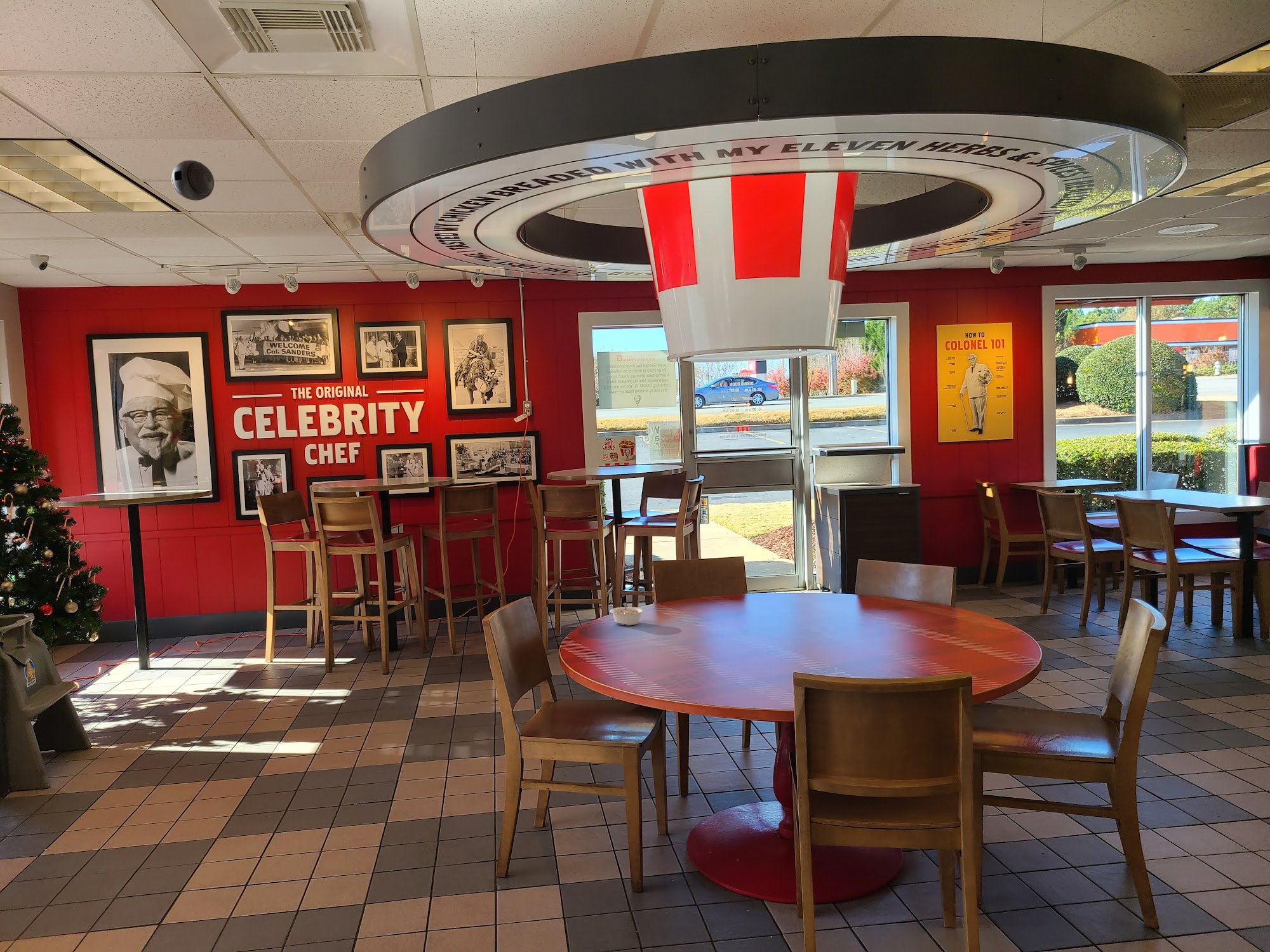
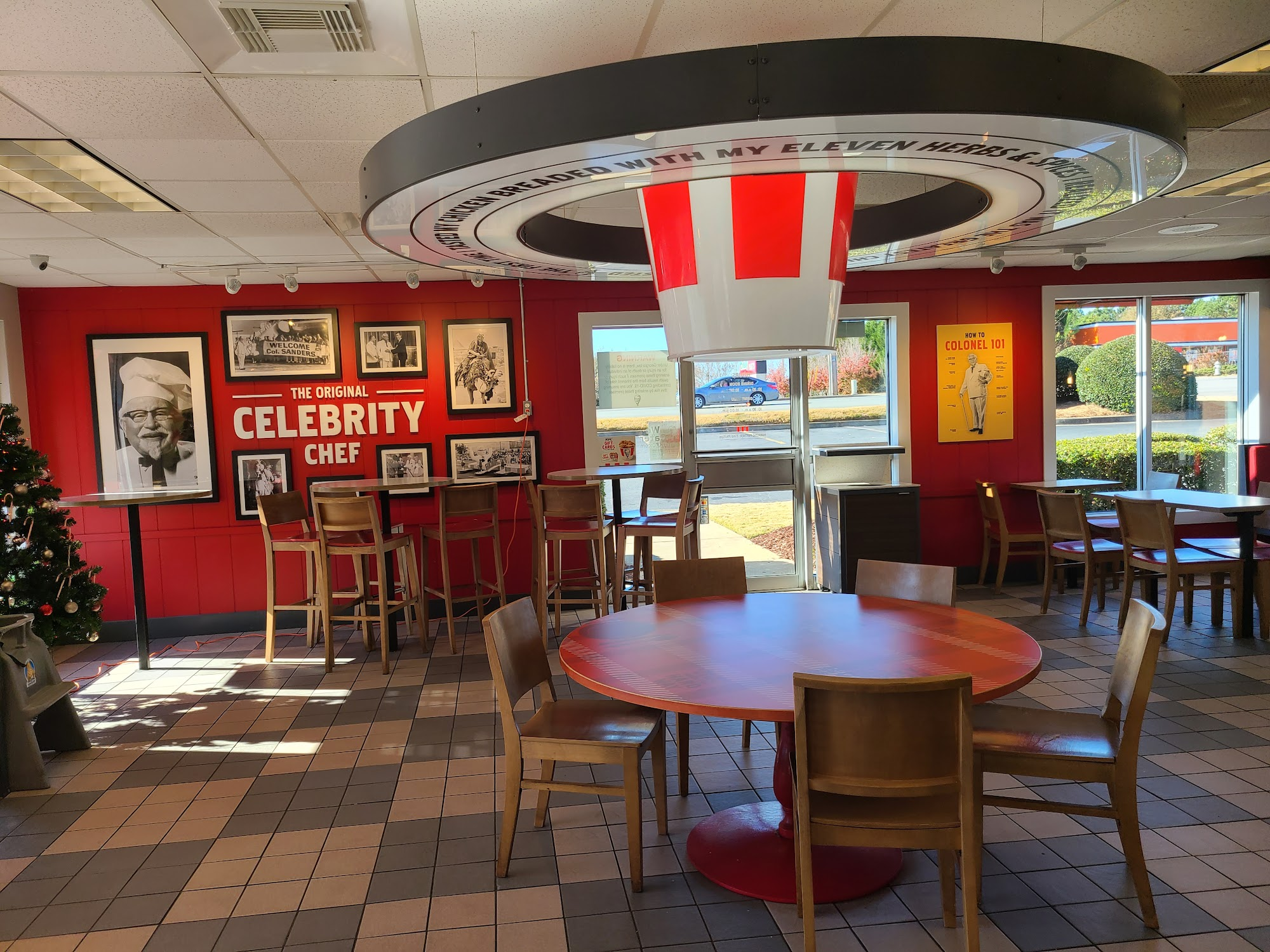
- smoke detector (193, 180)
- legume (625, 615)
